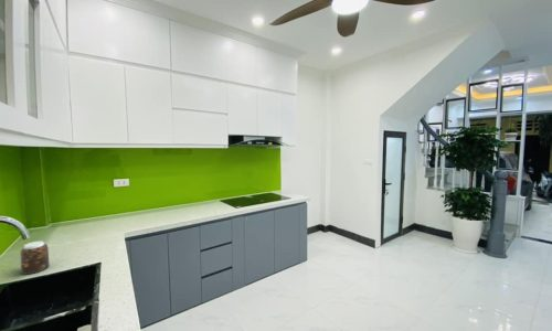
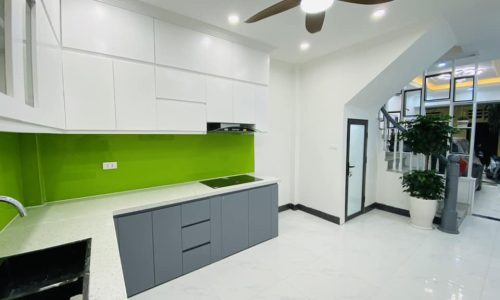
- jar (34, 256)
